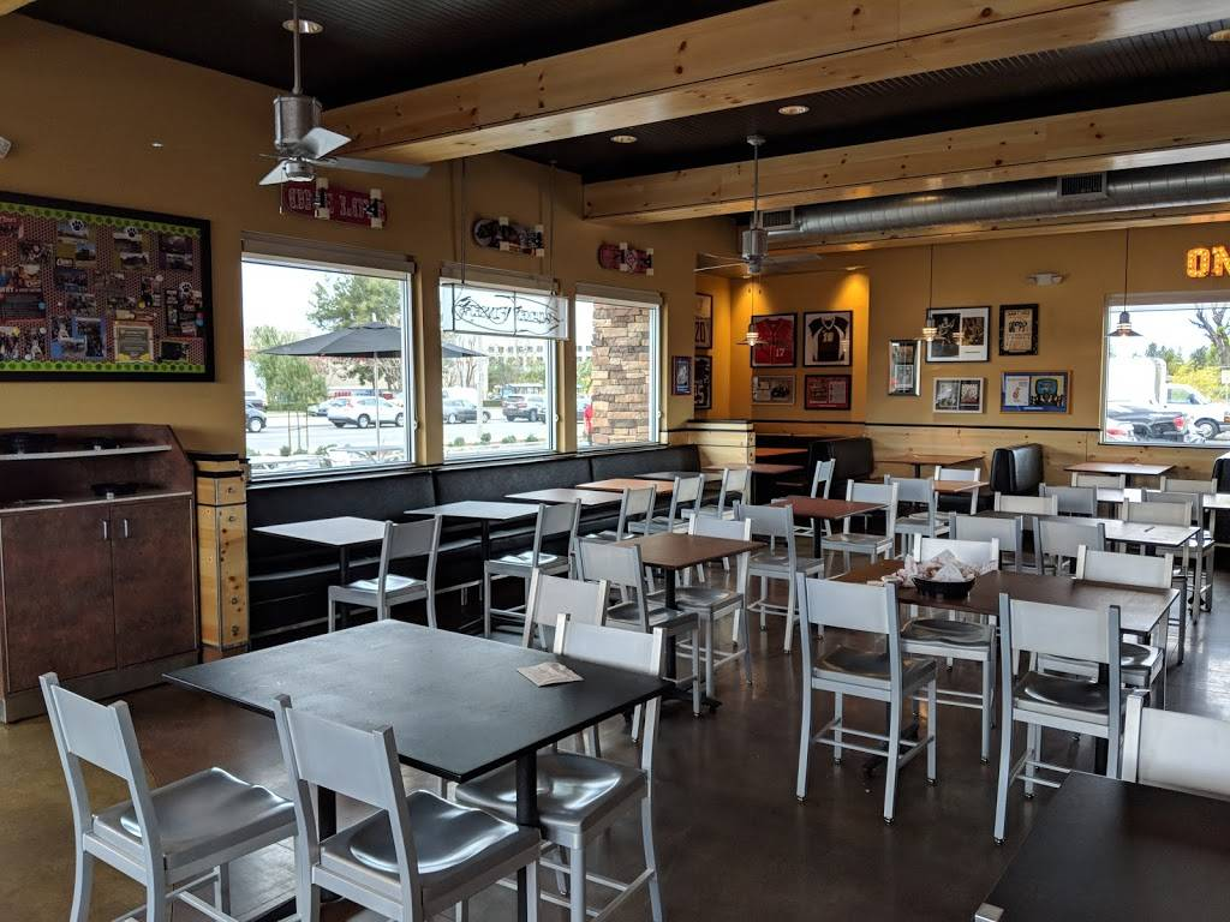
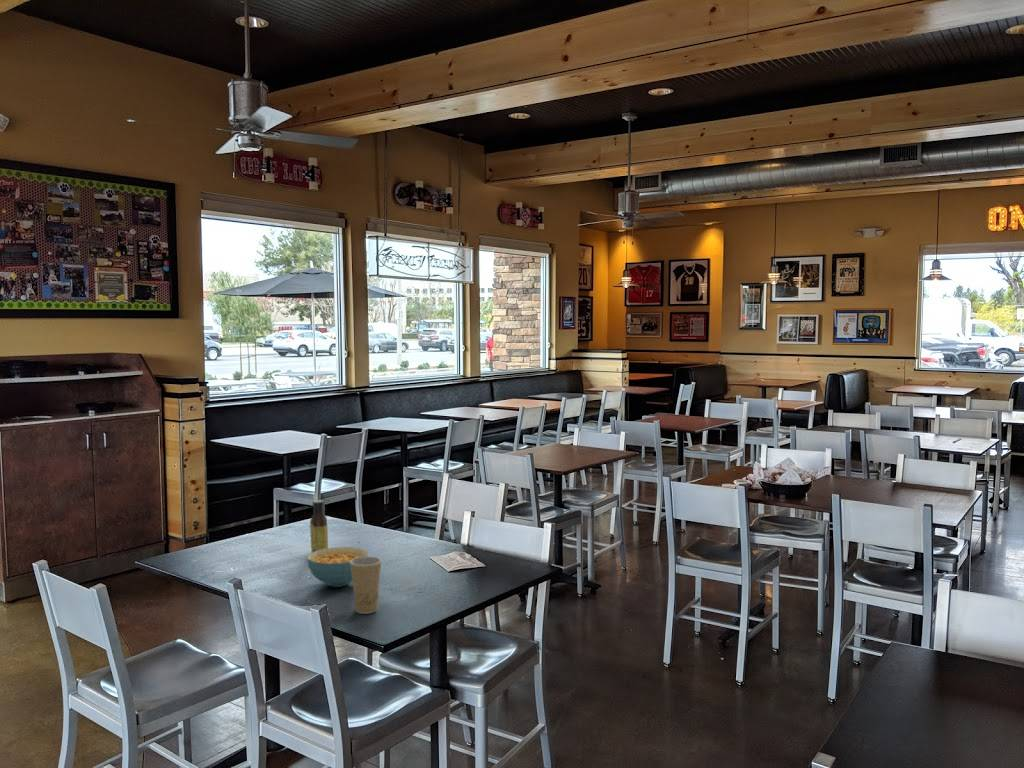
+ cereal bowl (338, 569)
+ paper cup (366, 585)
+ sauce bottle (319, 526)
